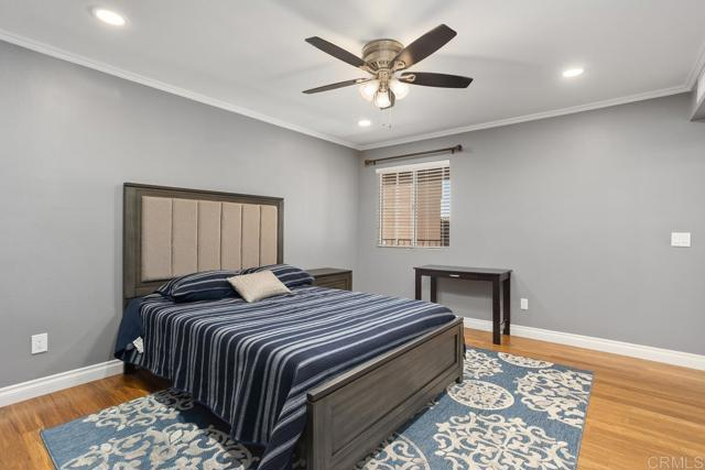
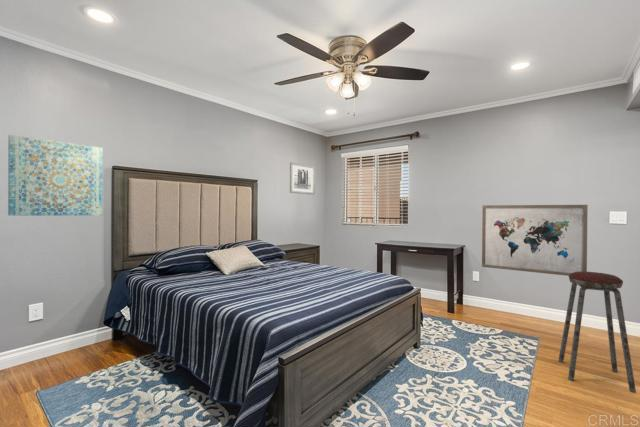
+ wall art (302, 179)
+ wall art (59, 178)
+ wall art (530, 238)
+ music stool (607, 324)
